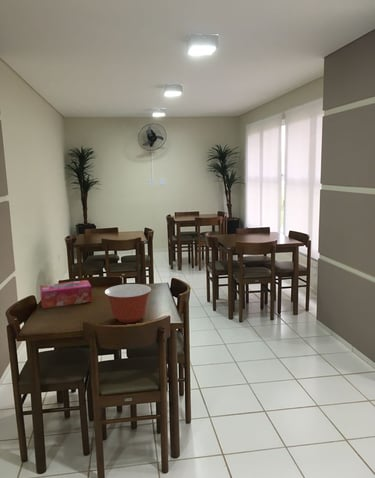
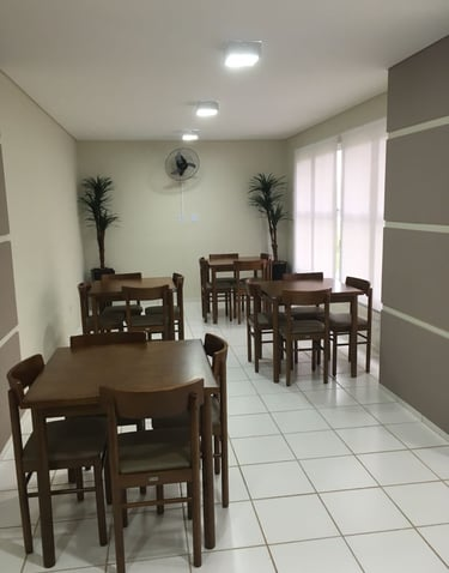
- mixing bowl (128, 304)
- tissue box (65, 293)
